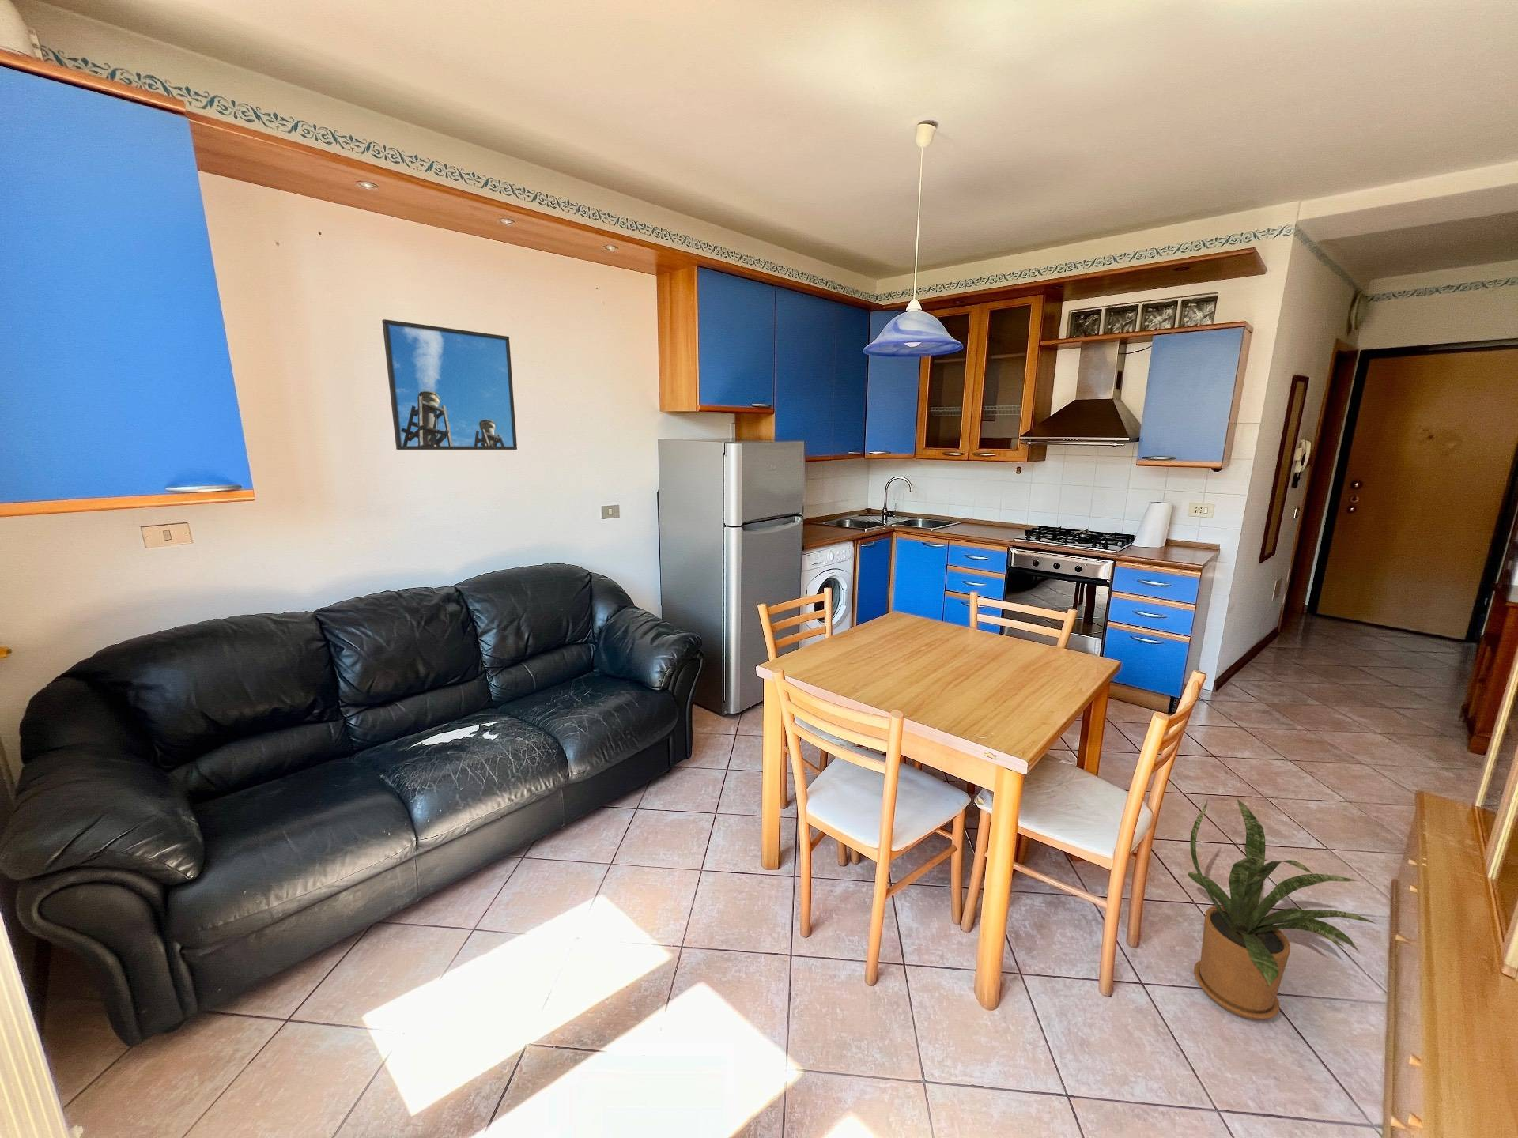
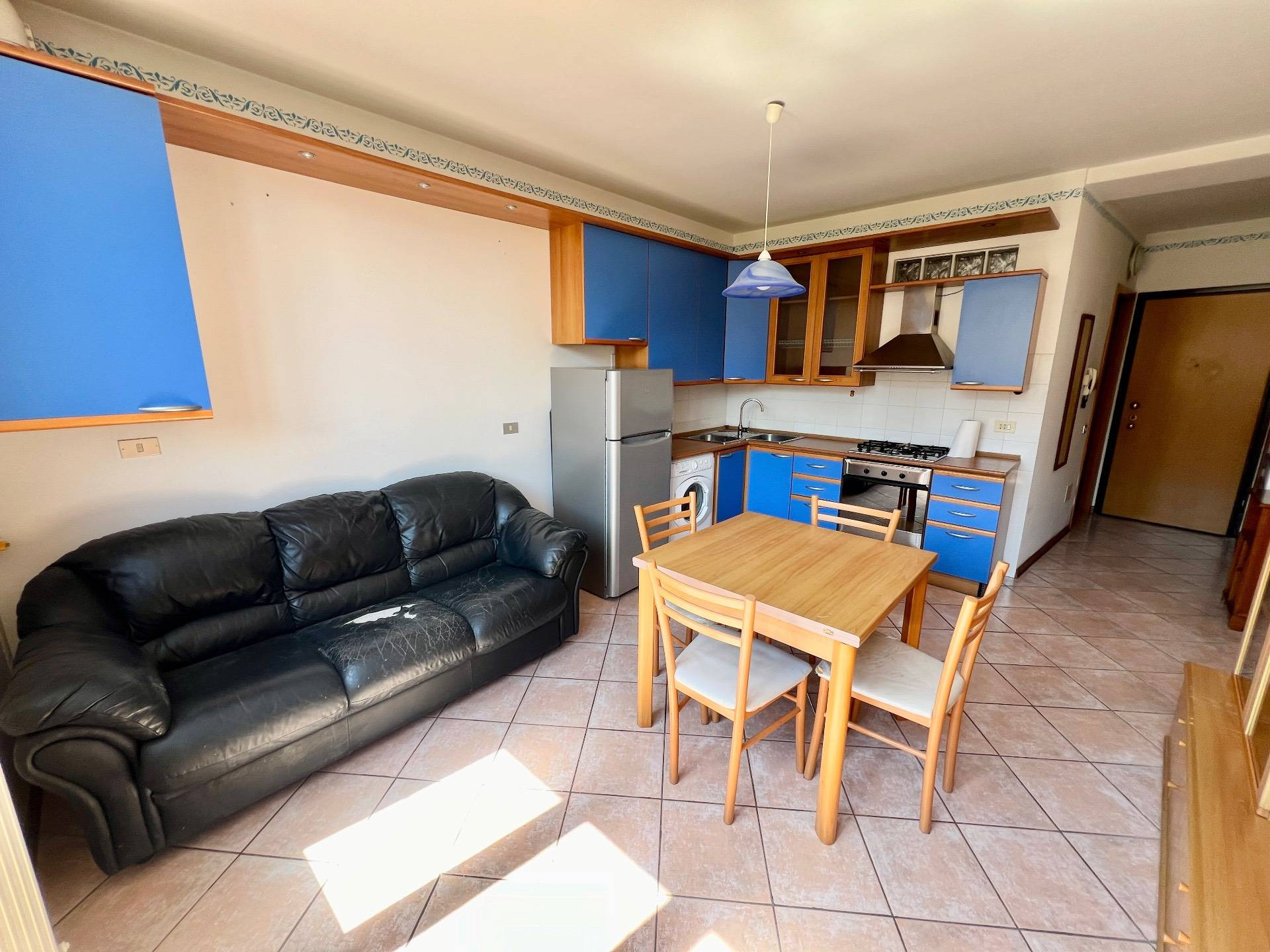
- house plant (1265, 916)
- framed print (455, 390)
